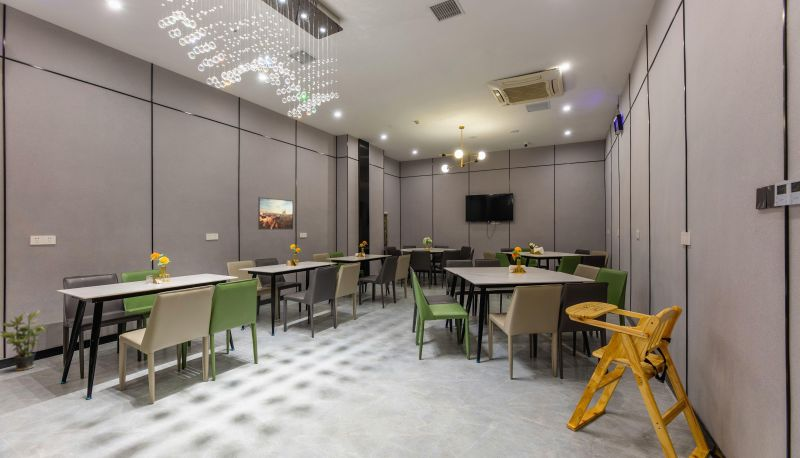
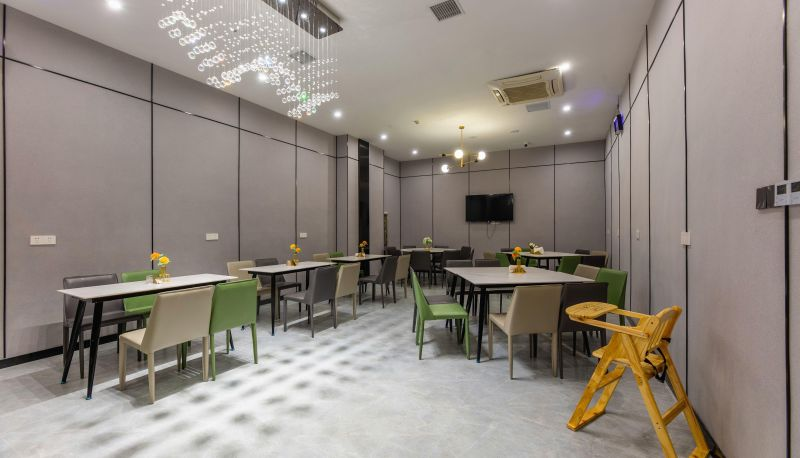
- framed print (276, 214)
- potted plant (22, 340)
